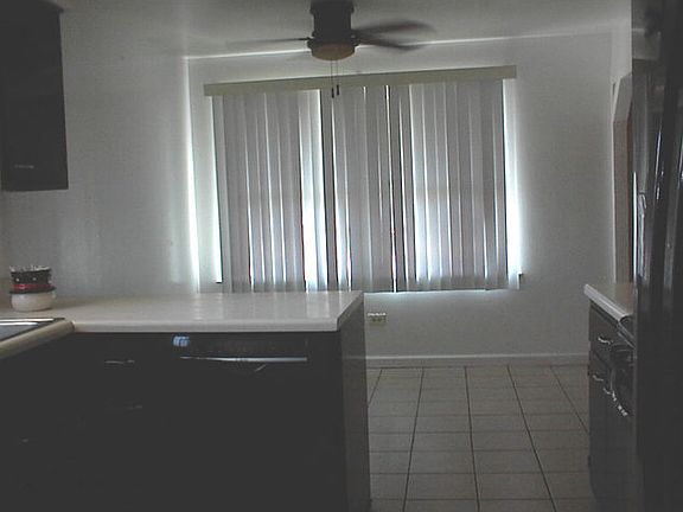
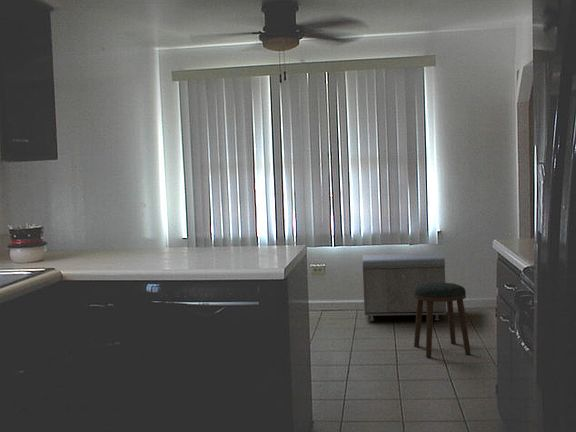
+ stool (432, 317)
+ storage bench (403, 287)
